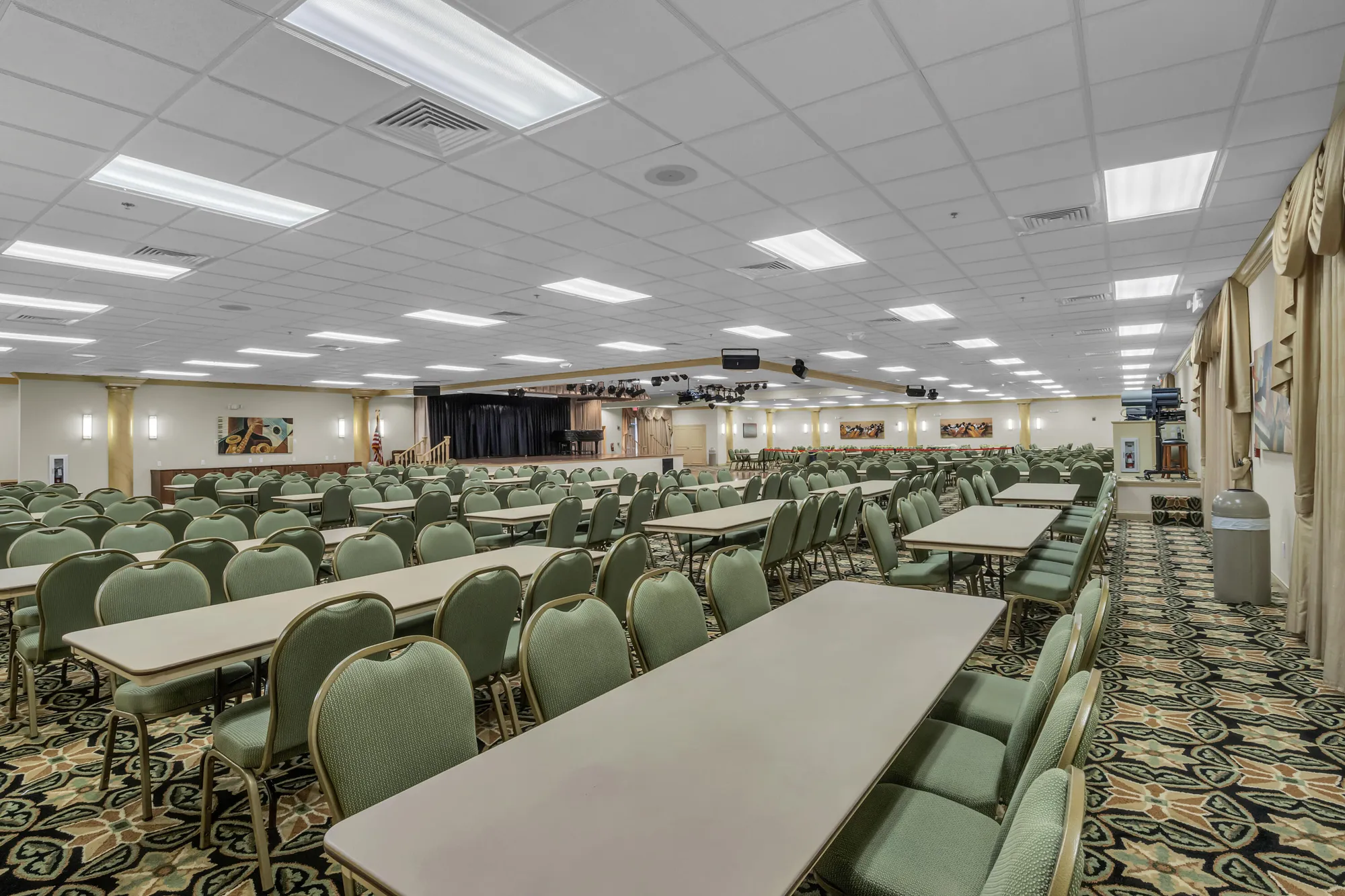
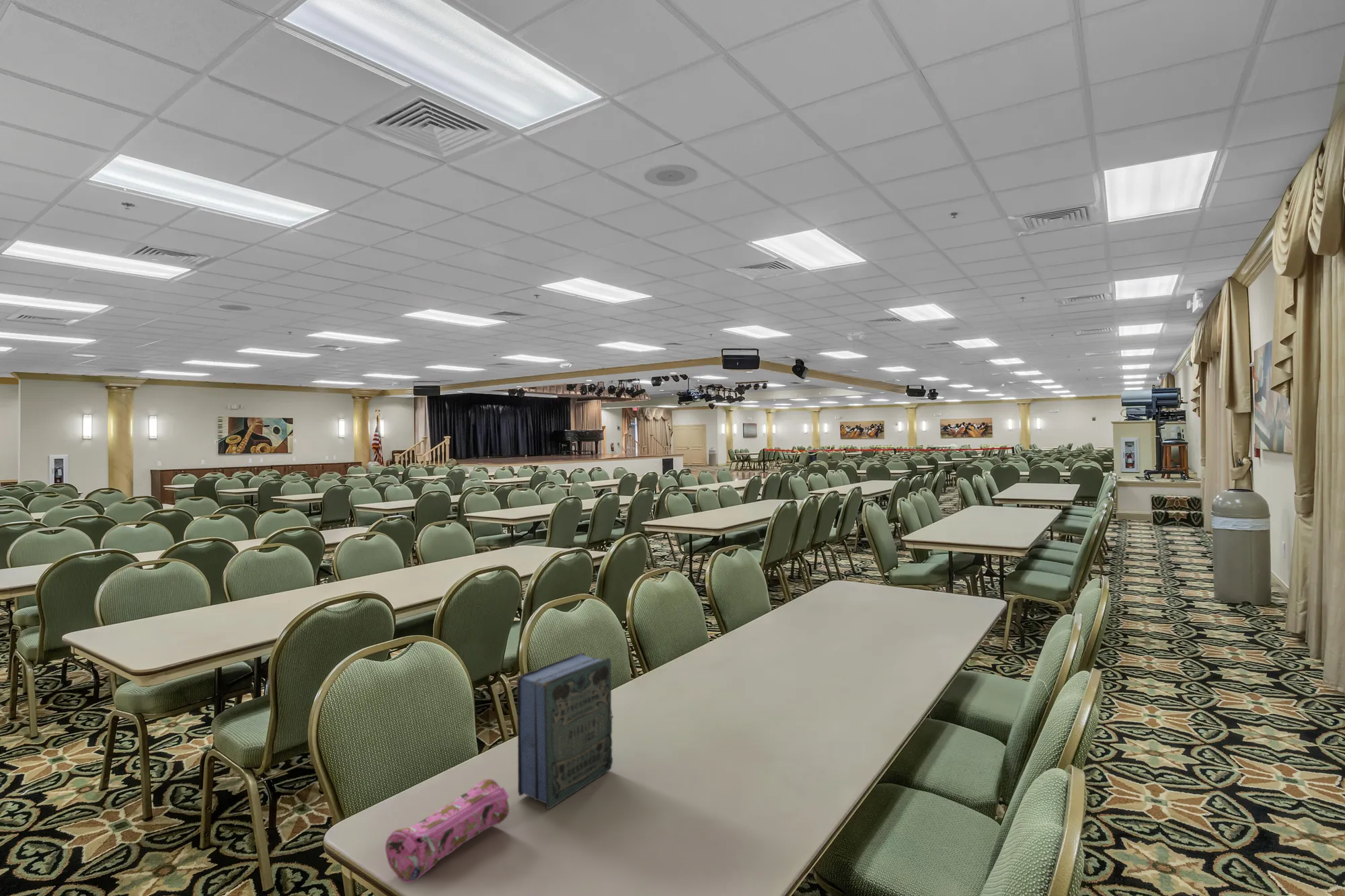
+ pencil case (451, 826)
+ book (567, 724)
